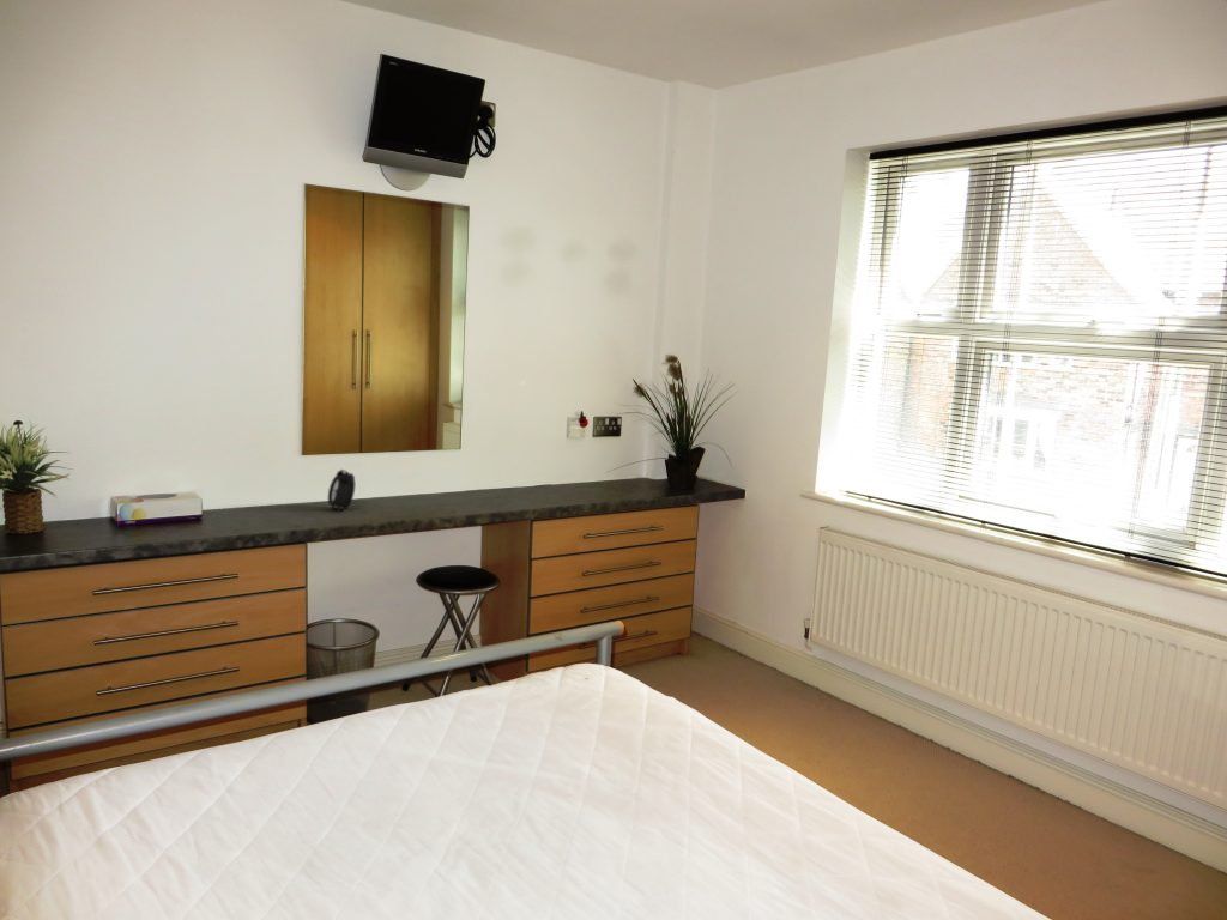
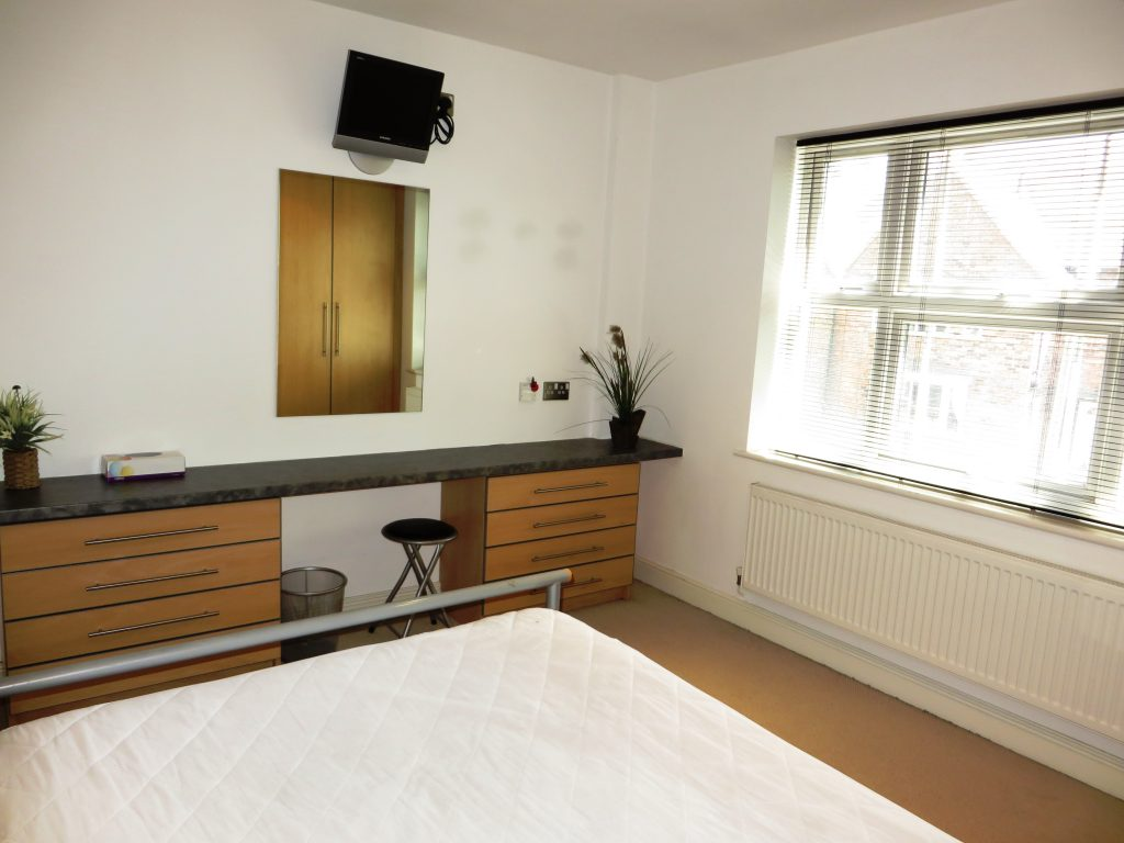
- alarm clock (340, 490)
